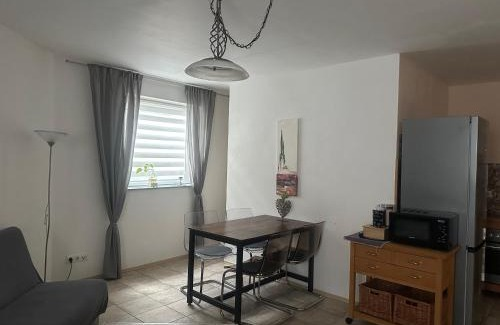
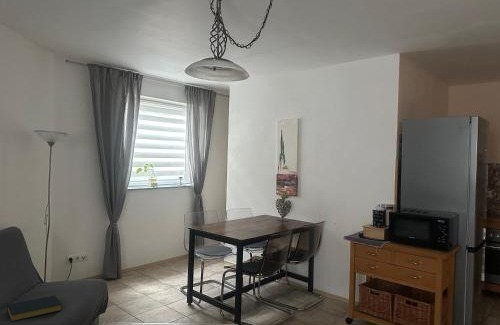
+ hardback book (34, 307)
